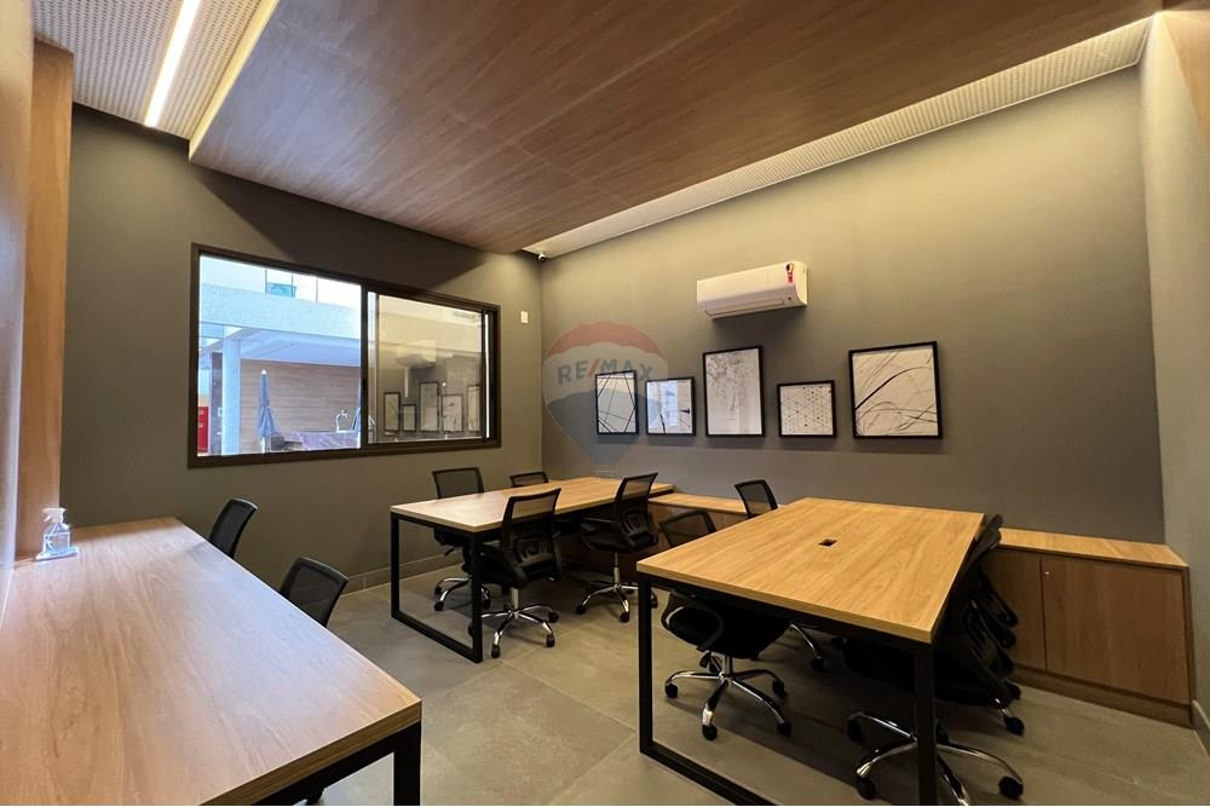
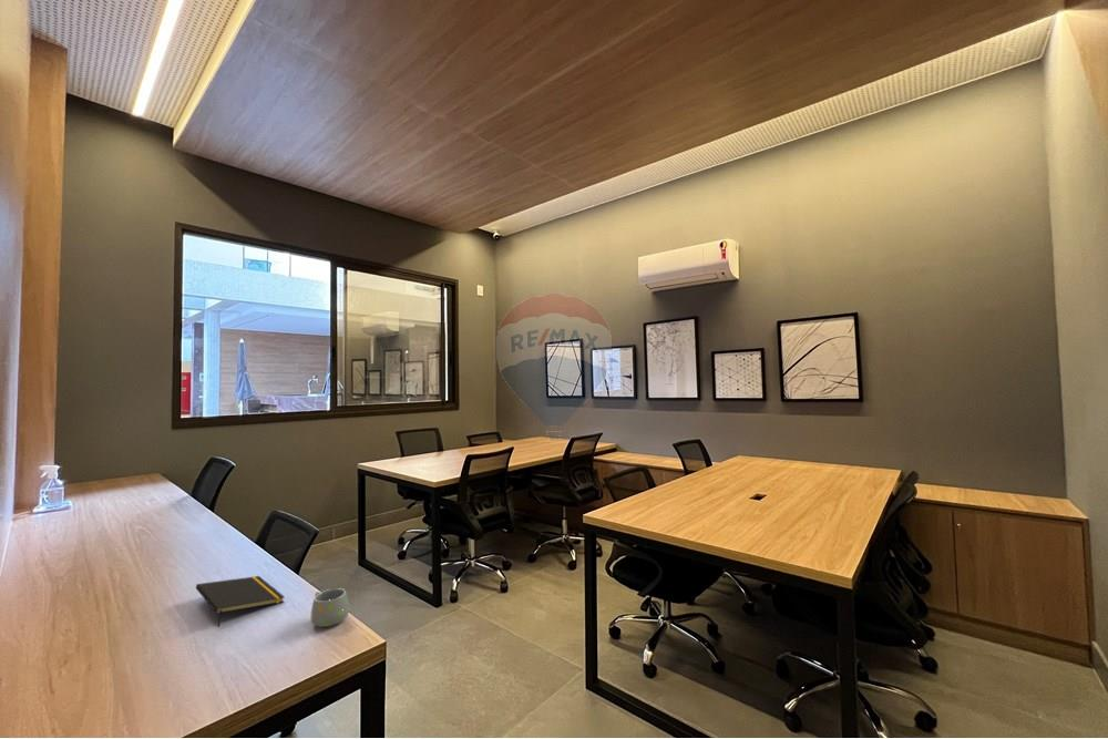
+ notepad (239, 593)
+ mug (327, 606)
